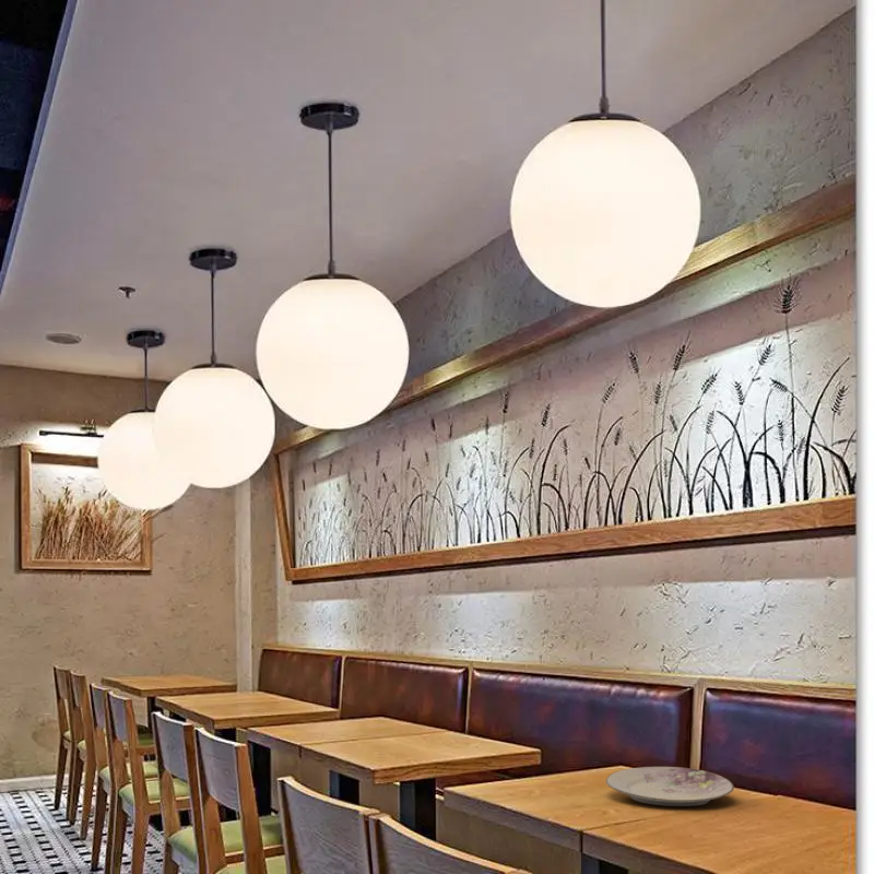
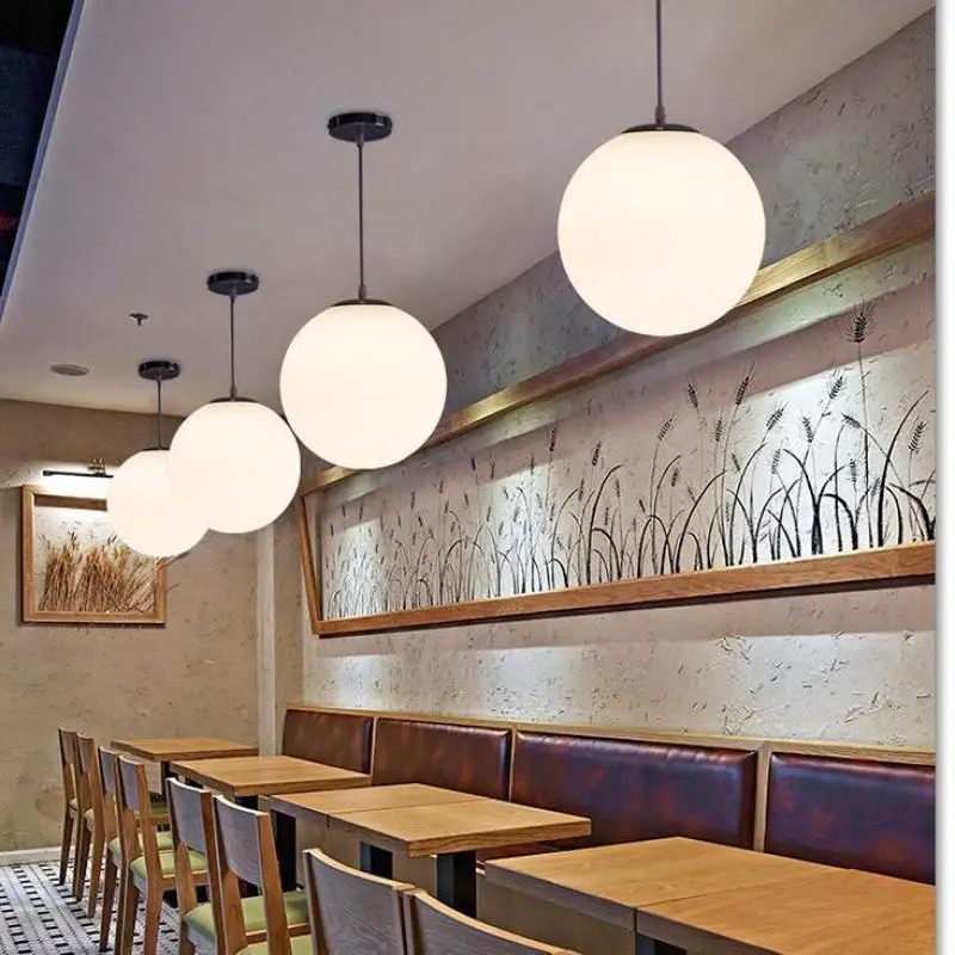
- plate (669, 789)
